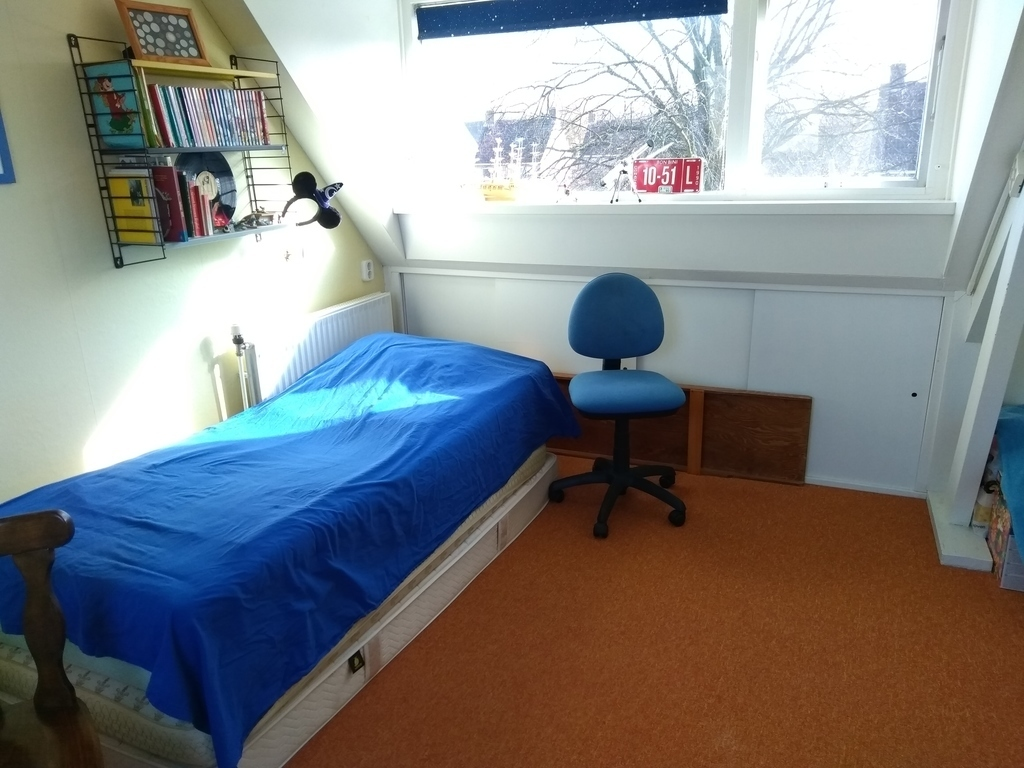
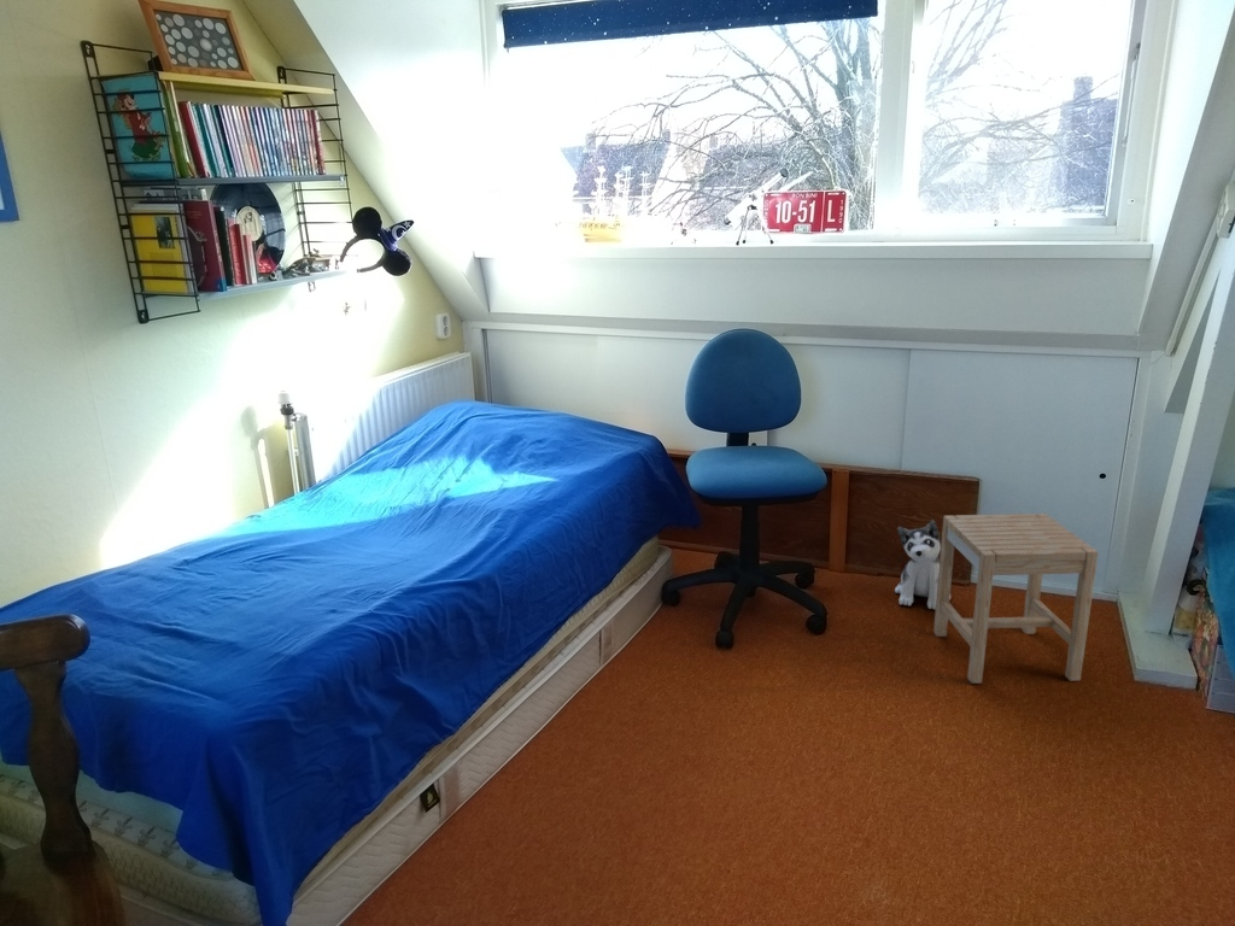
+ stool (1025, 597)
+ plush toy (925, 555)
